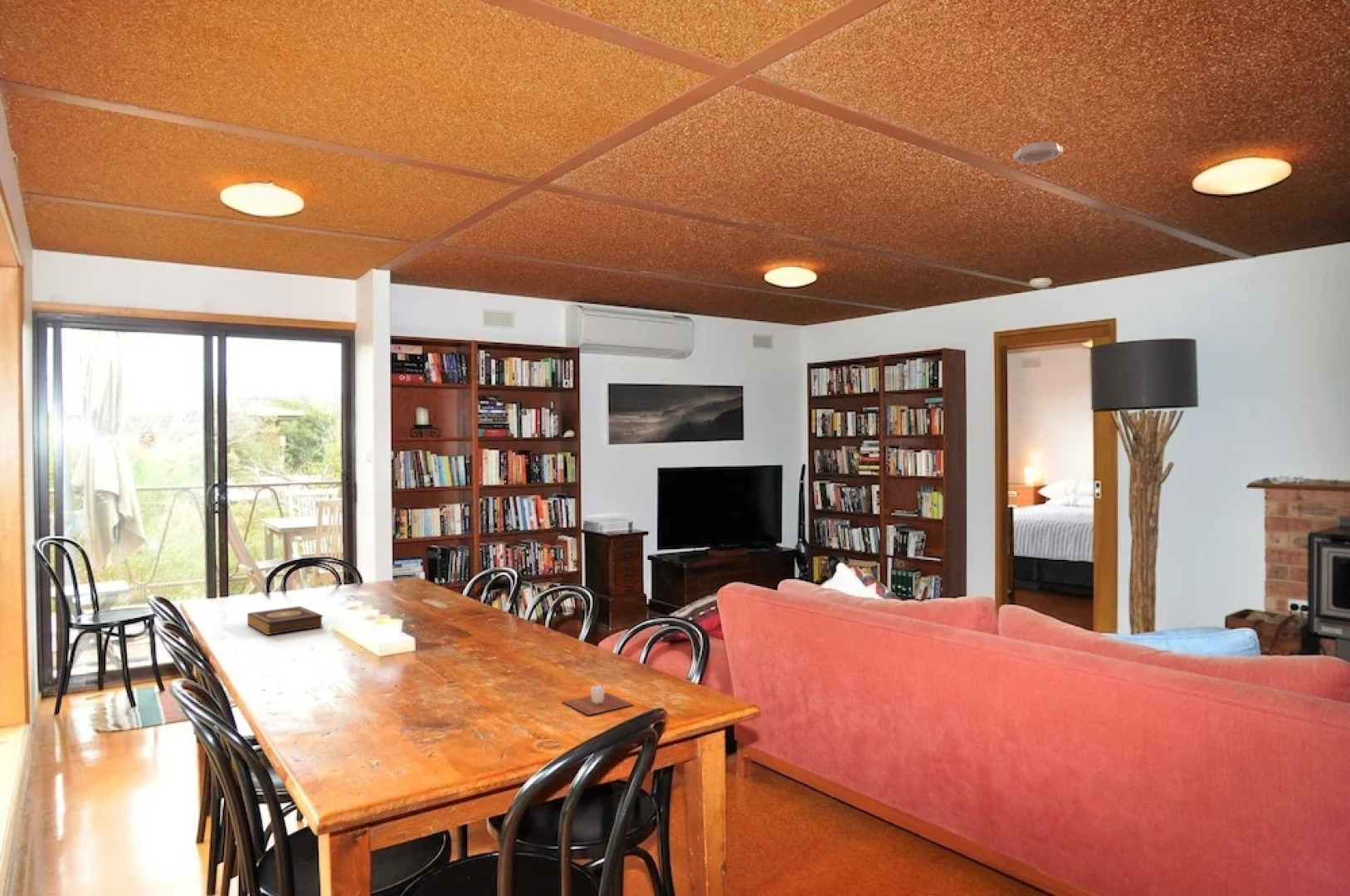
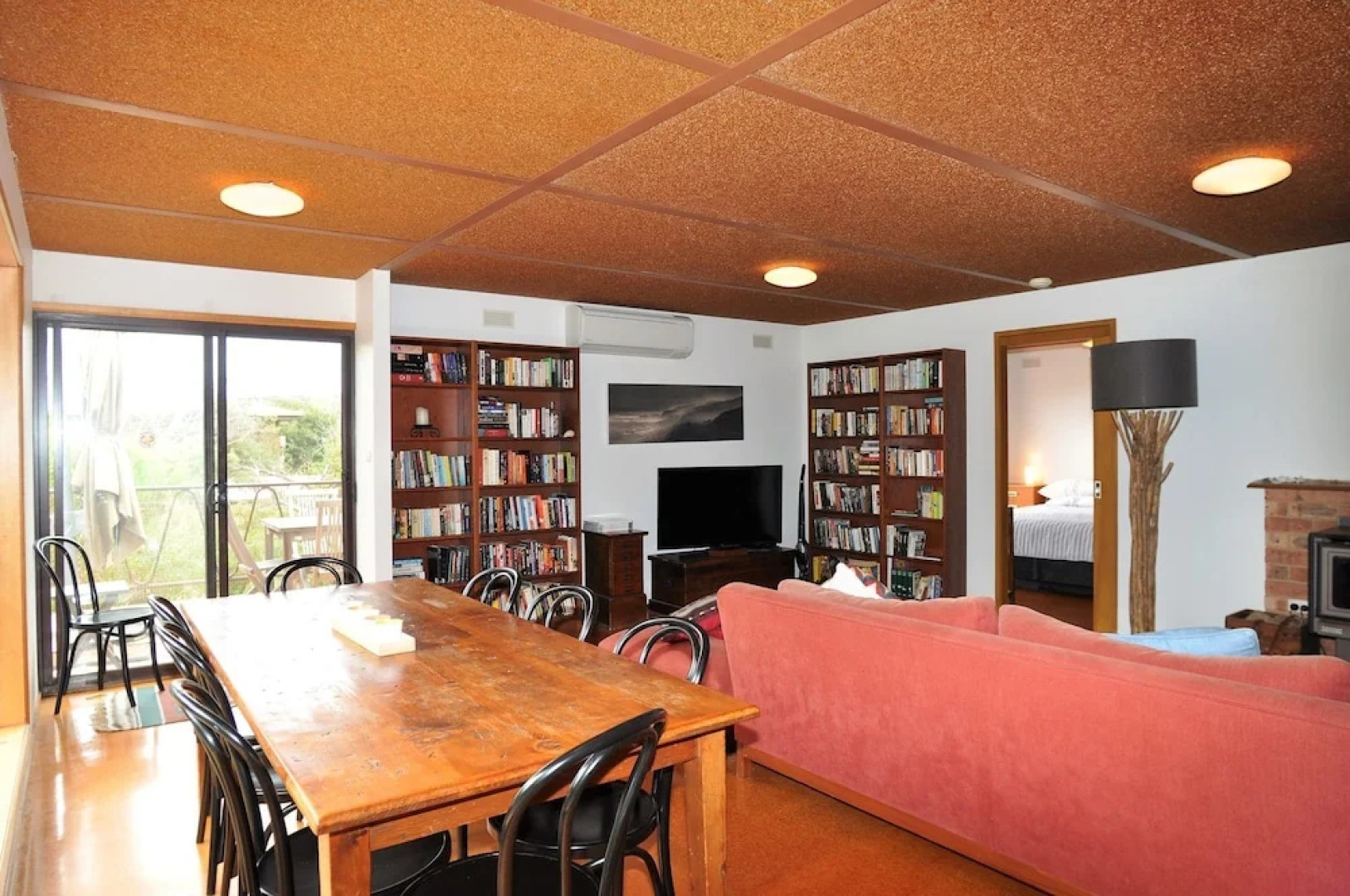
- smoke detector (1037, 149)
- cup (597, 692)
- book (285, 619)
